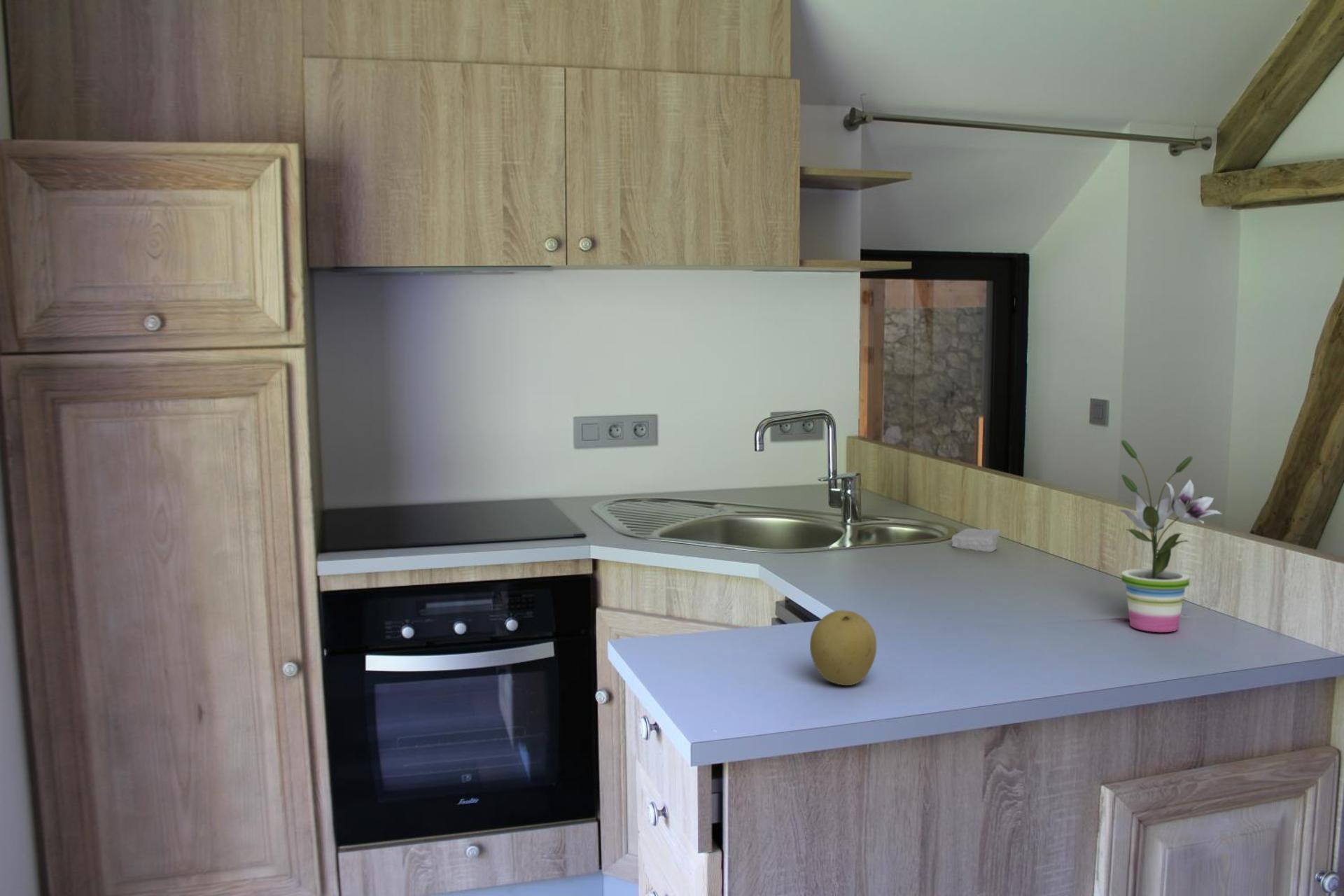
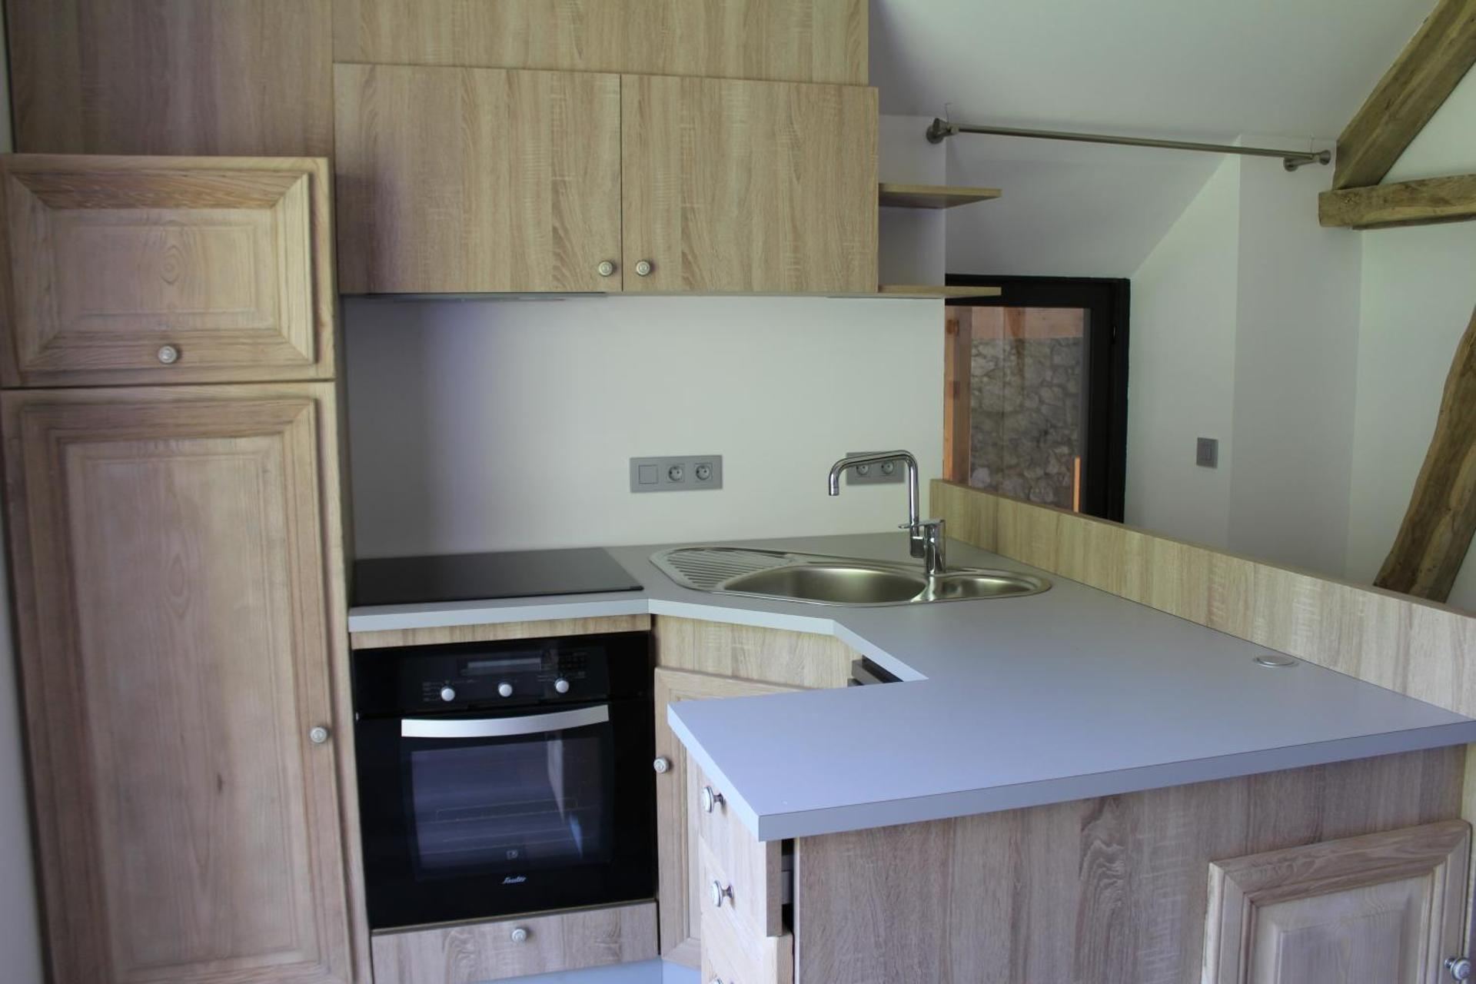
- potted plant (1166, 531)
- soap bar (975, 538)
- fruit (843, 648)
